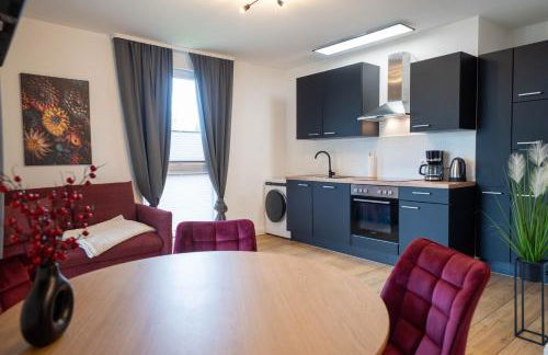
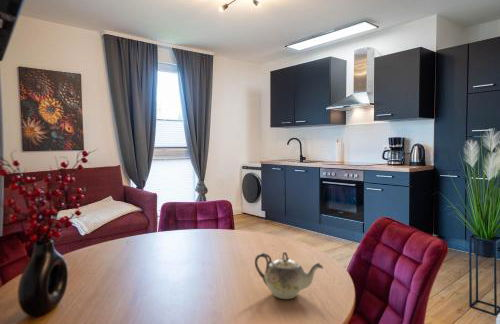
+ teapot (288, 273)
